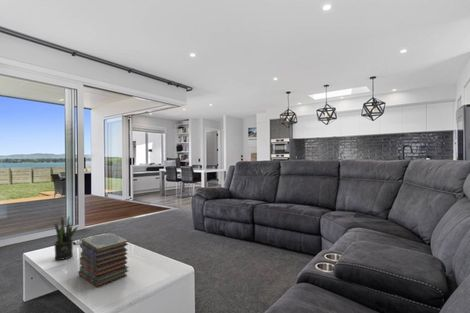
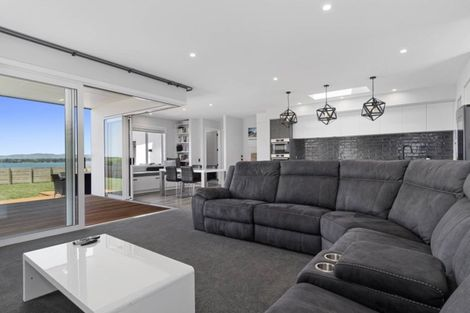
- potted plant (65, 237)
- book stack (104, 257)
